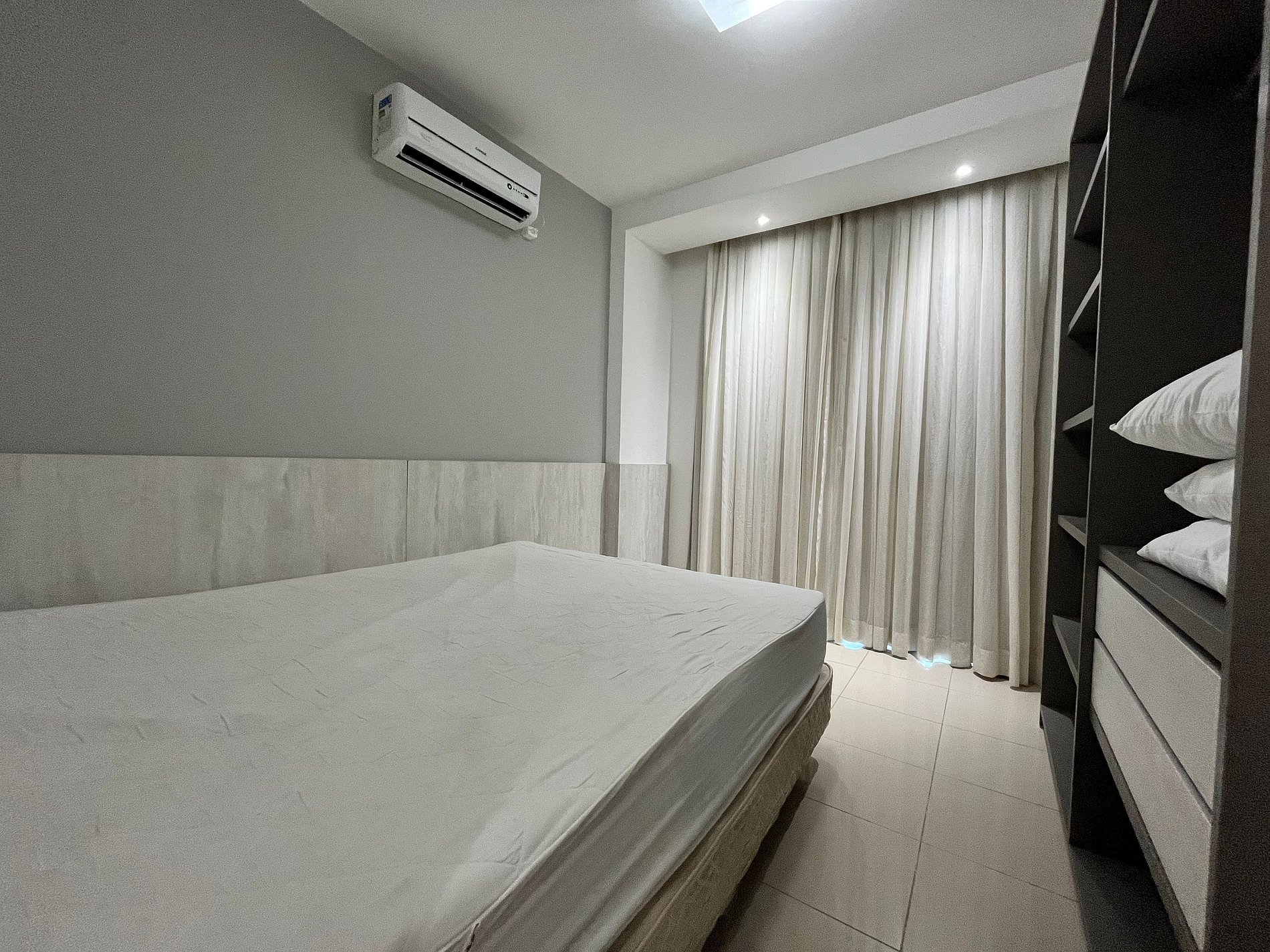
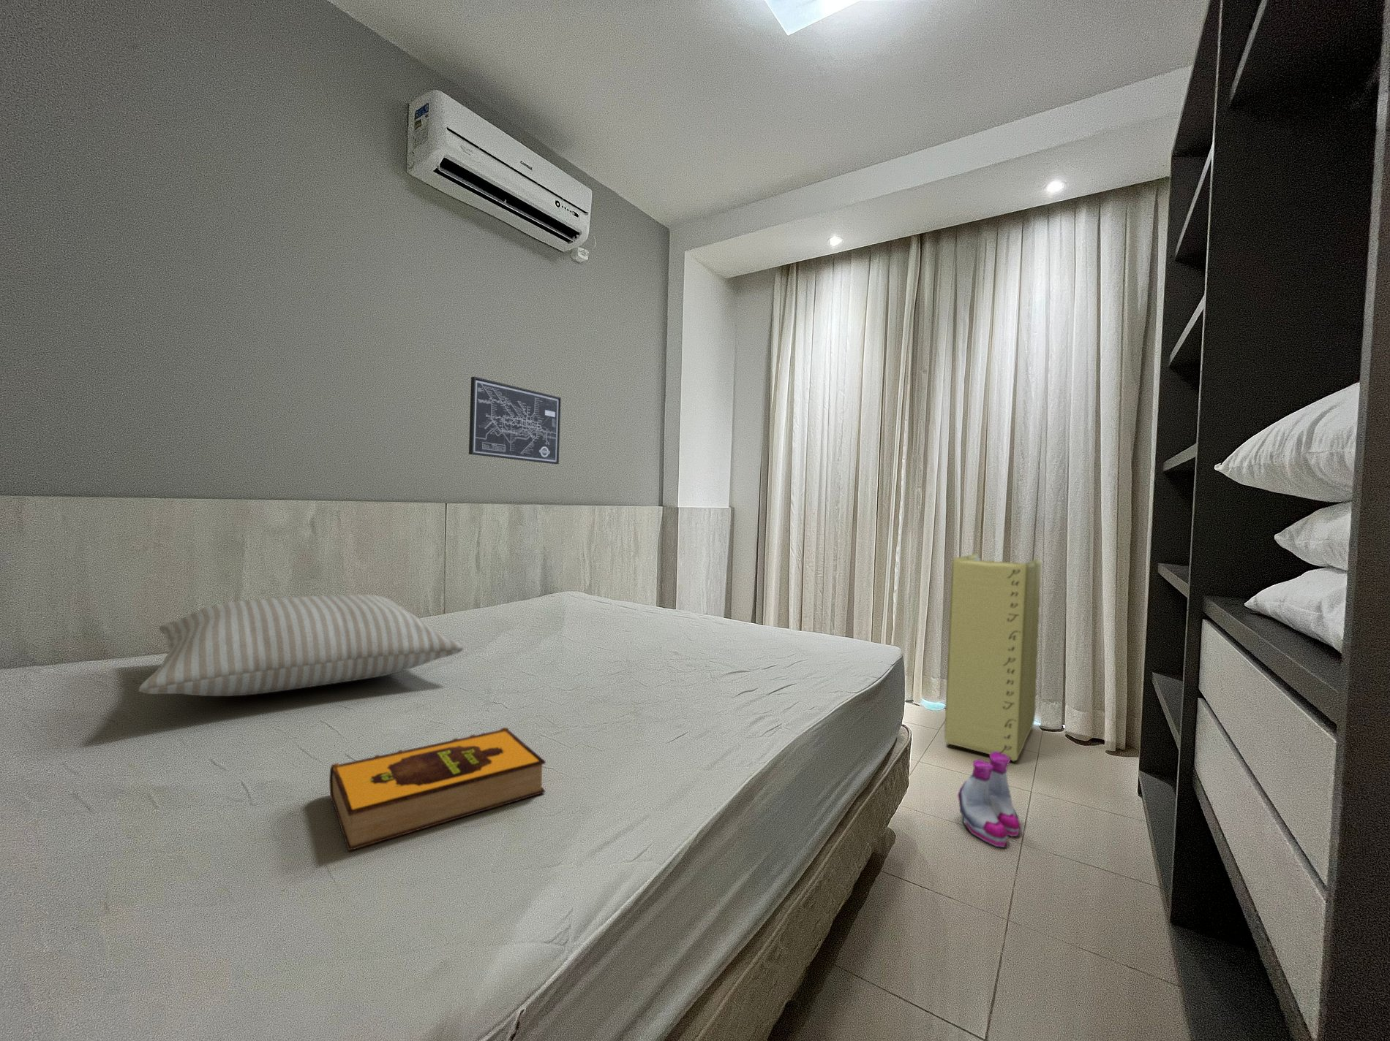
+ wall art (518, 423)
+ pillow (309, 638)
+ boots (992, 791)
+ laundry hamper (995, 646)
+ hardback book (439, 776)
